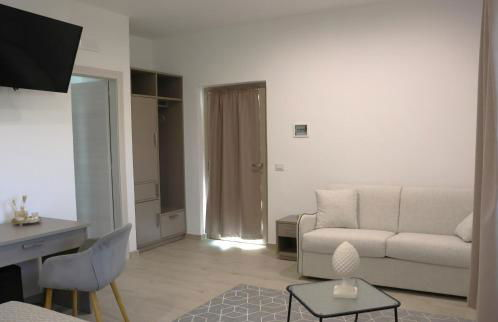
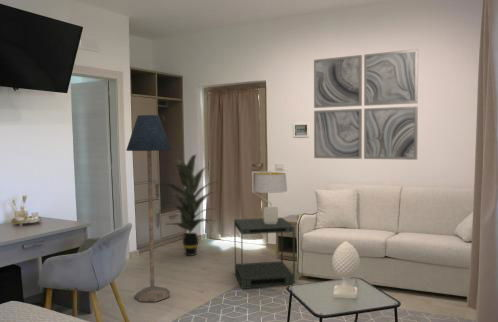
+ indoor plant (189, 205)
+ wall art (364, 105)
+ table lamp (269, 192)
+ side table (263, 262)
+ floor lamp (150, 206)
